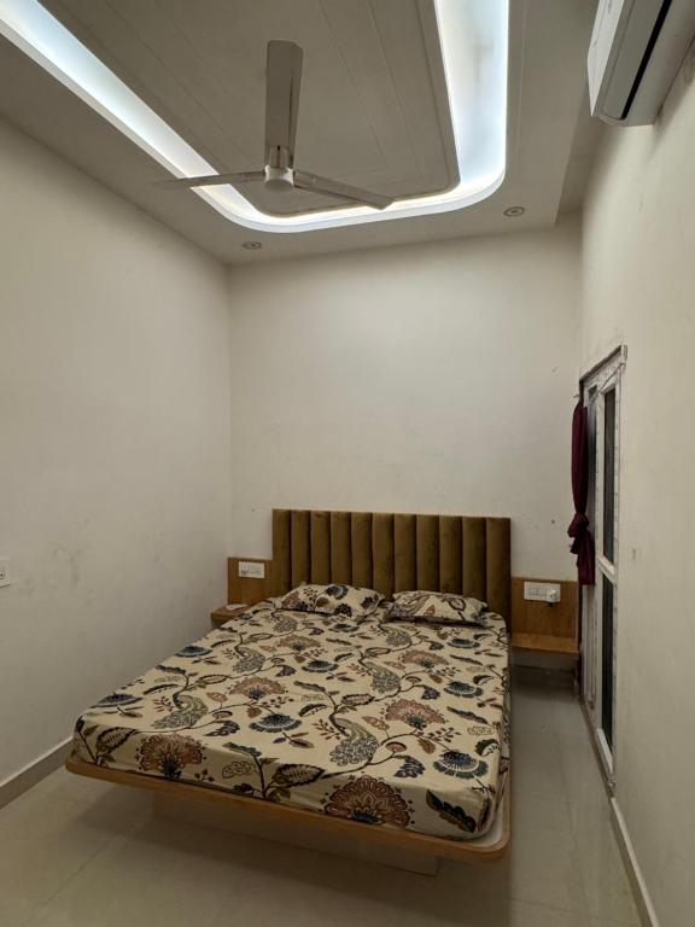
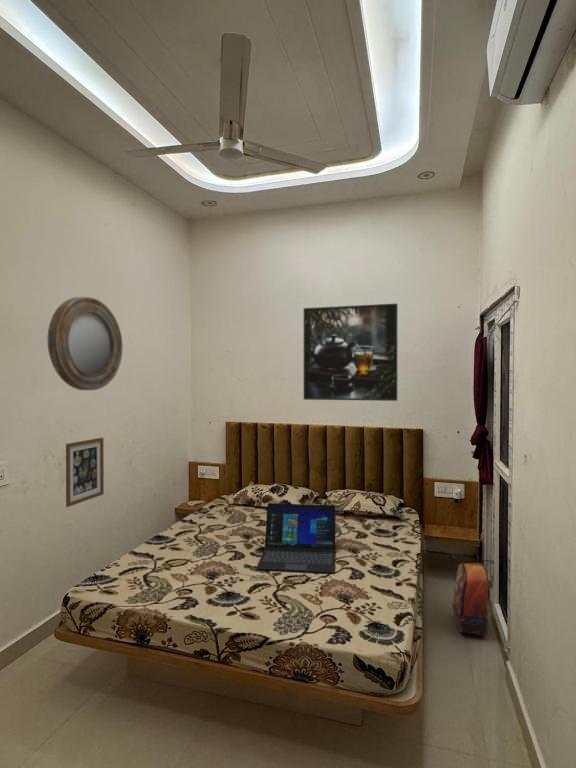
+ backpack (472, 593)
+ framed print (349, 353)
+ wall art (85, 470)
+ laptop (298, 535)
+ home mirror (89, 344)
